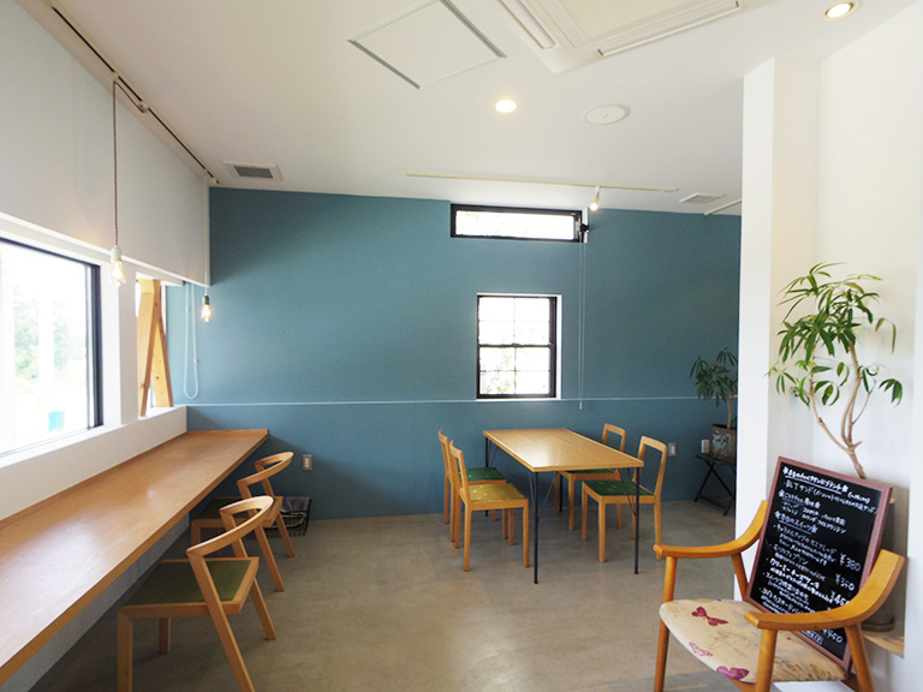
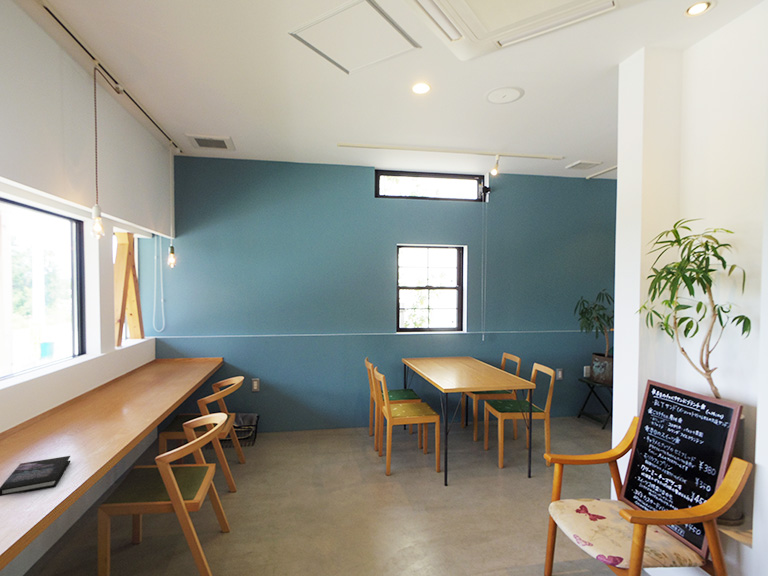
+ book (37, 474)
